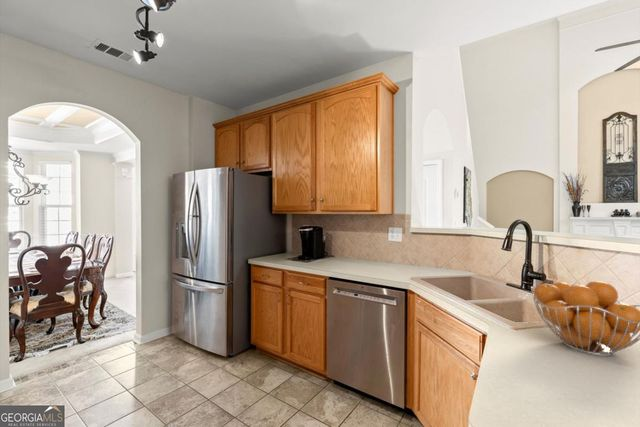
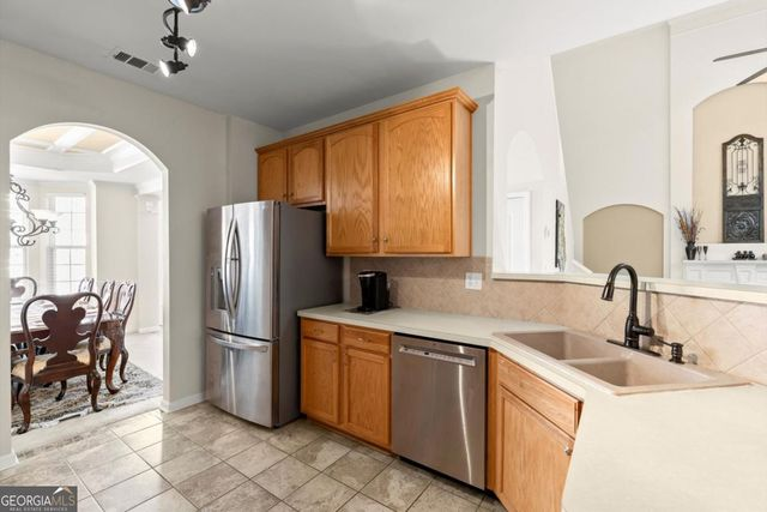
- fruit basket (586, 314)
